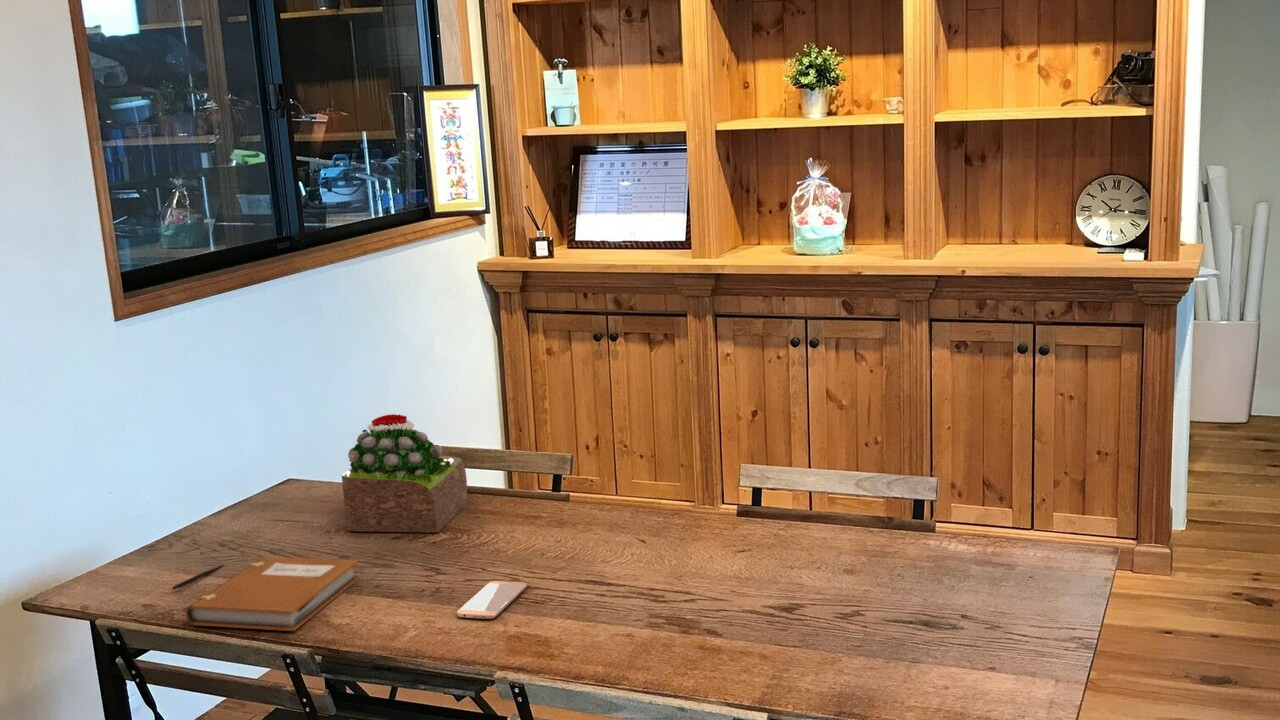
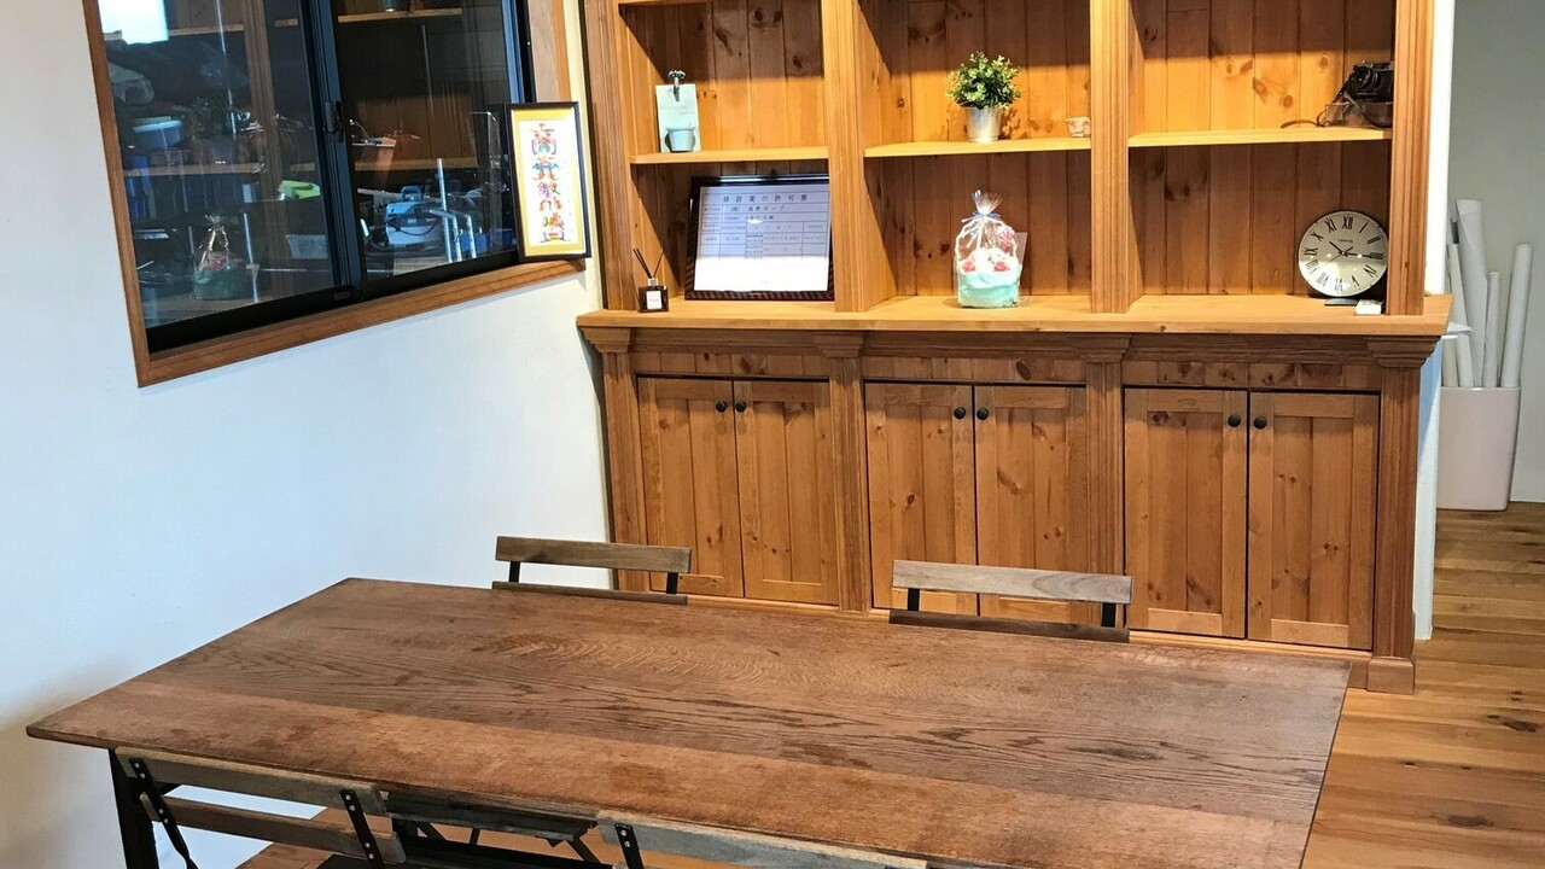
- notebook (277, 589)
- succulent plant (407, 460)
- pen (199, 575)
- smartphone (493, 598)
